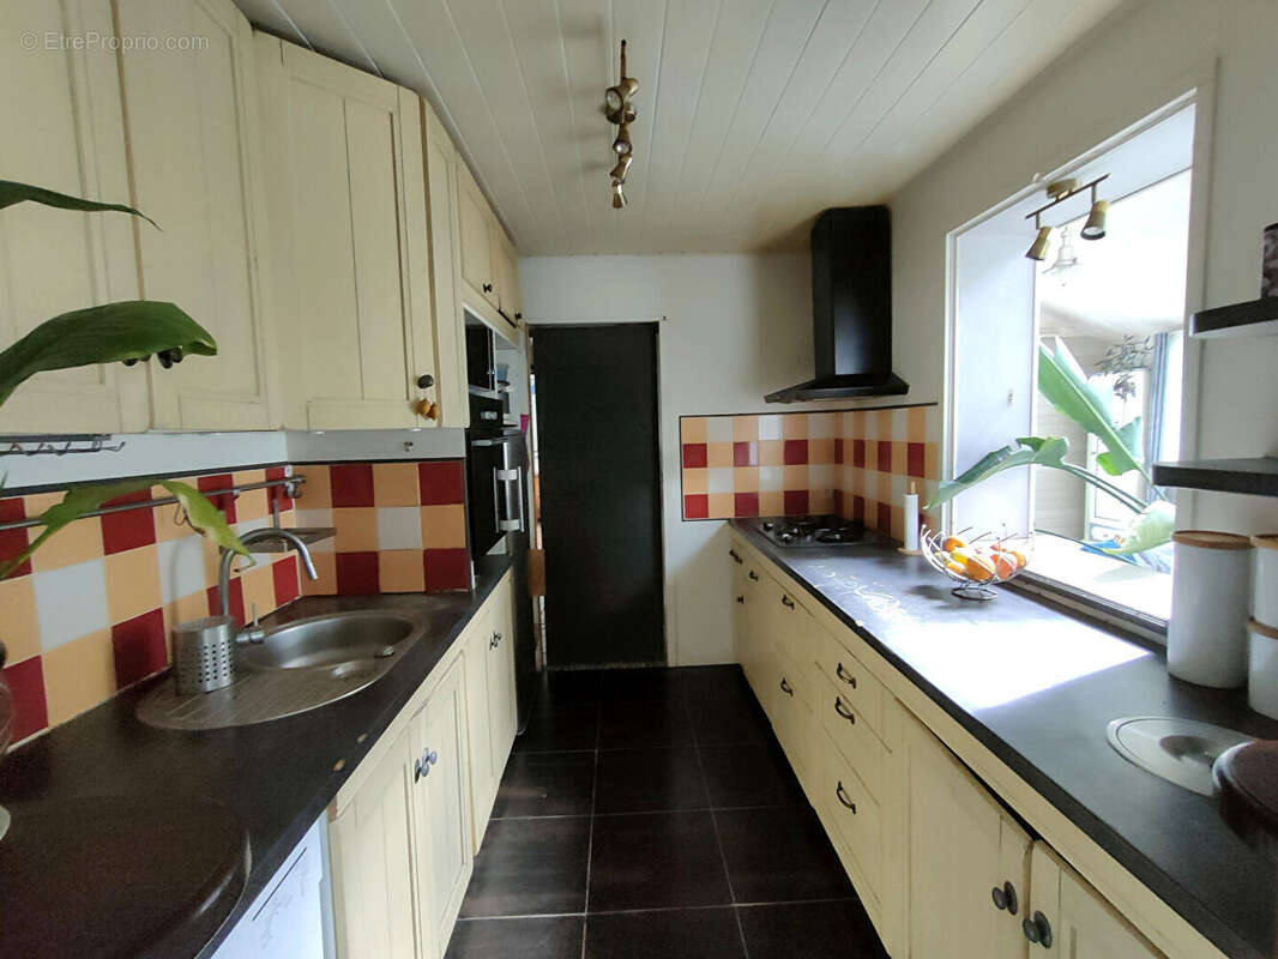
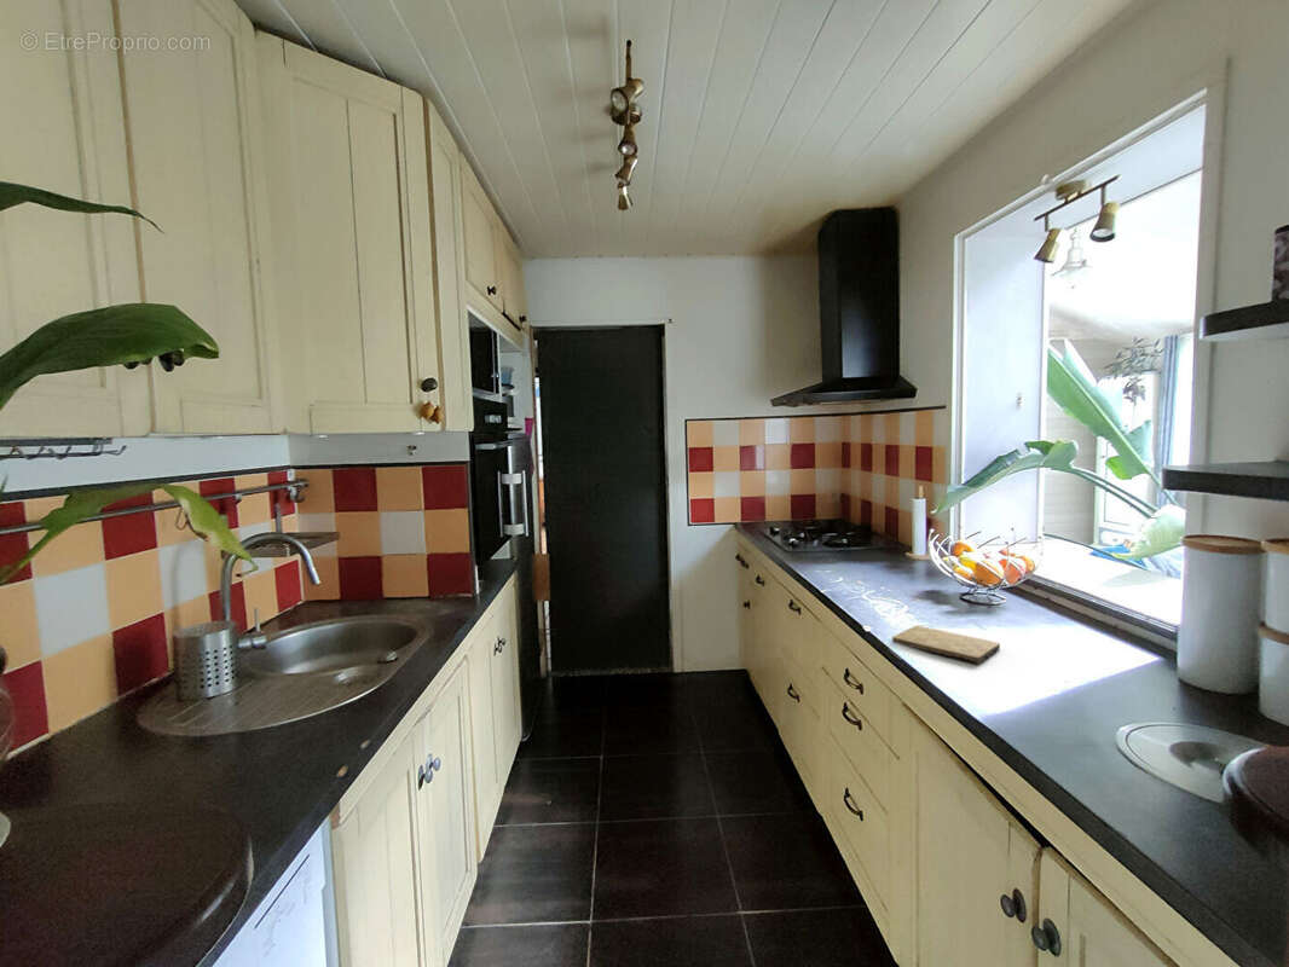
+ cutting board (944, 642)
